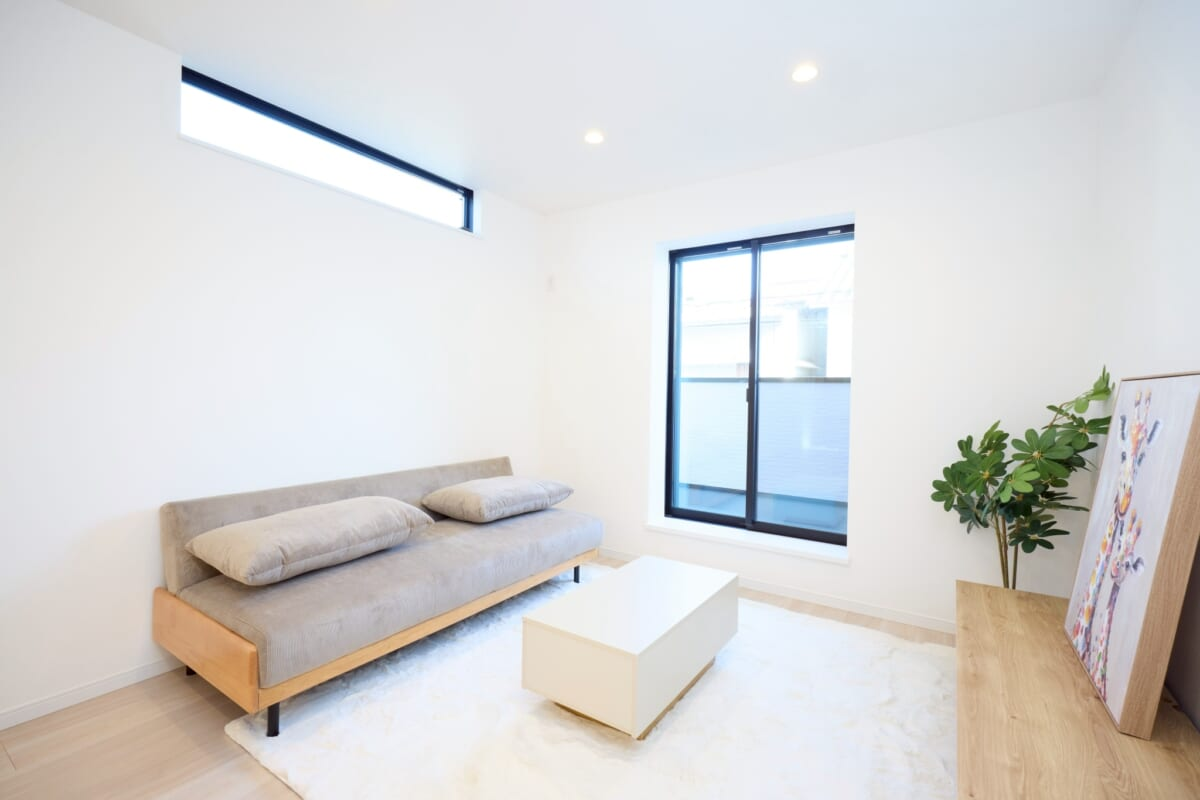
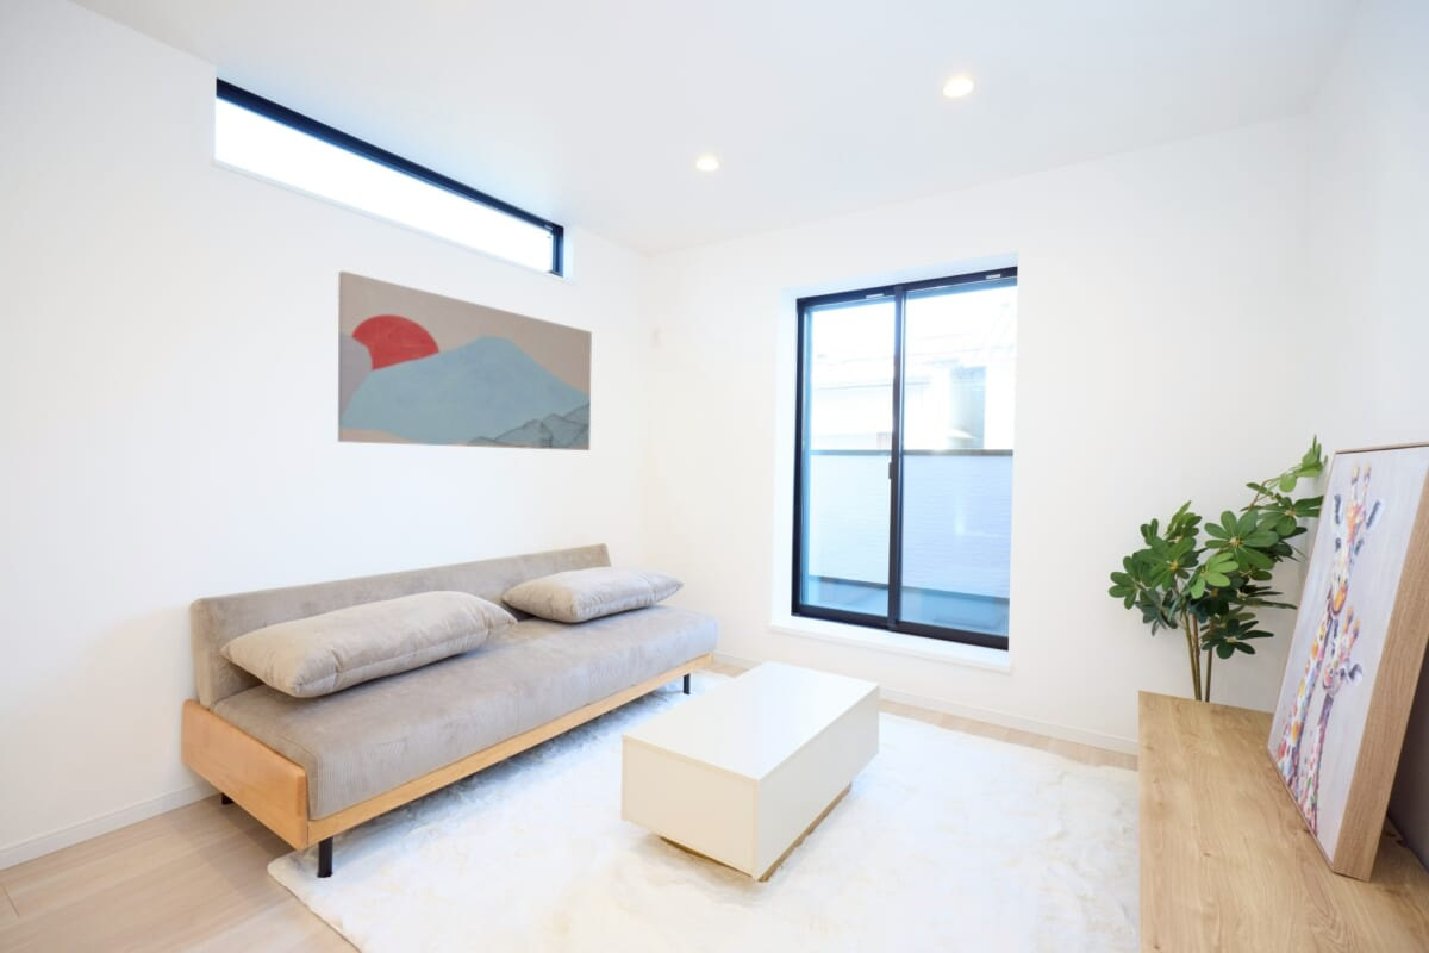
+ wall art (486, 376)
